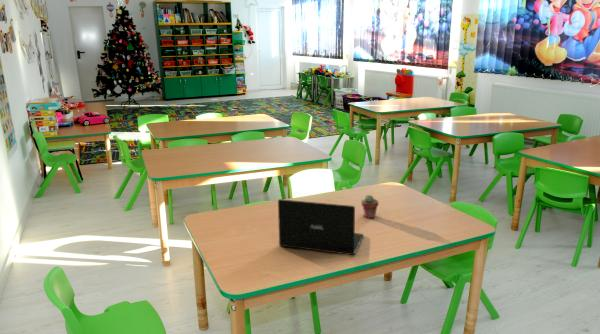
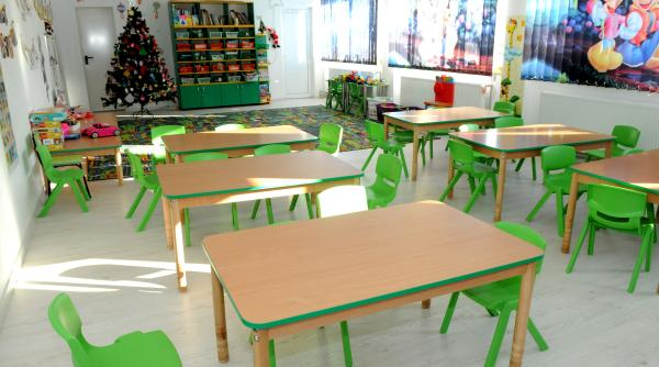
- laptop (322, 218)
- potted succulent (369, 205)
